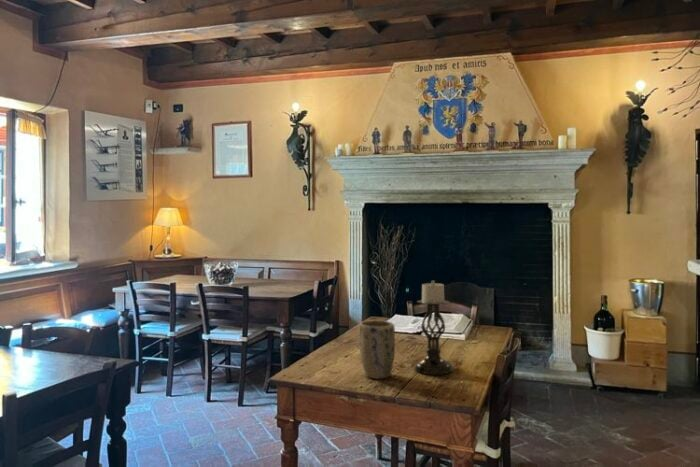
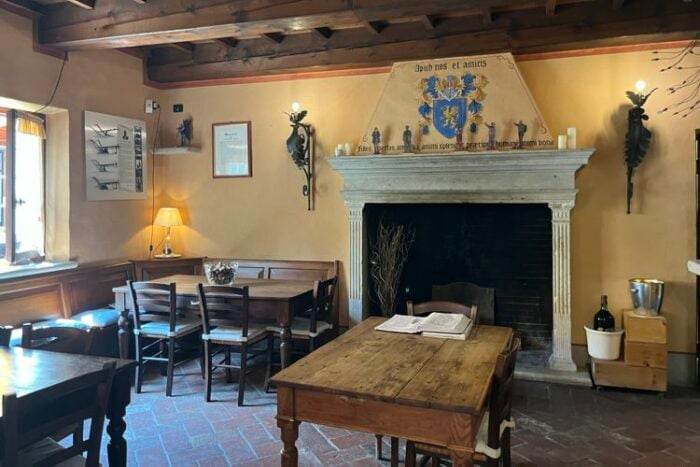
- plant pot (377, 349)
- candle holder (434, 325)
